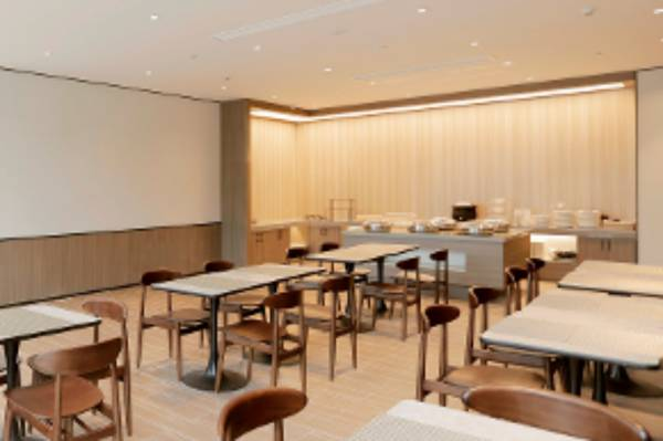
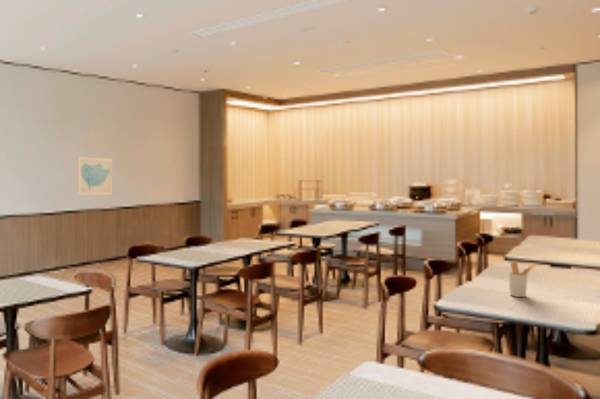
+ utensil holder (522, 279)
+ wall art (95, 176)
